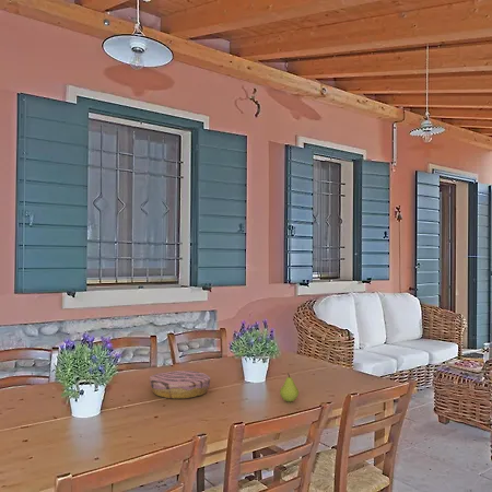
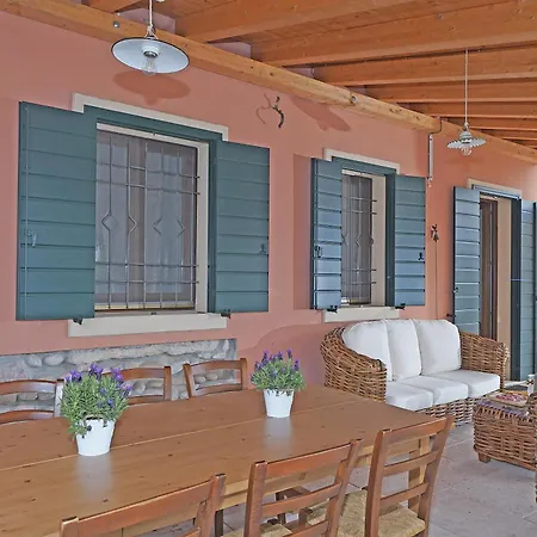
- plate (179, 384)
- fruit (289, 387)
